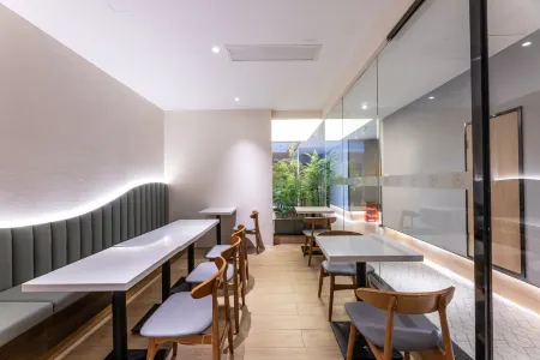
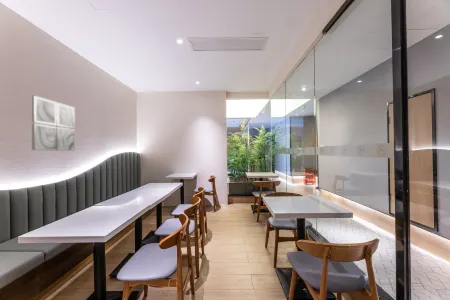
+ wall art (55, 125)
